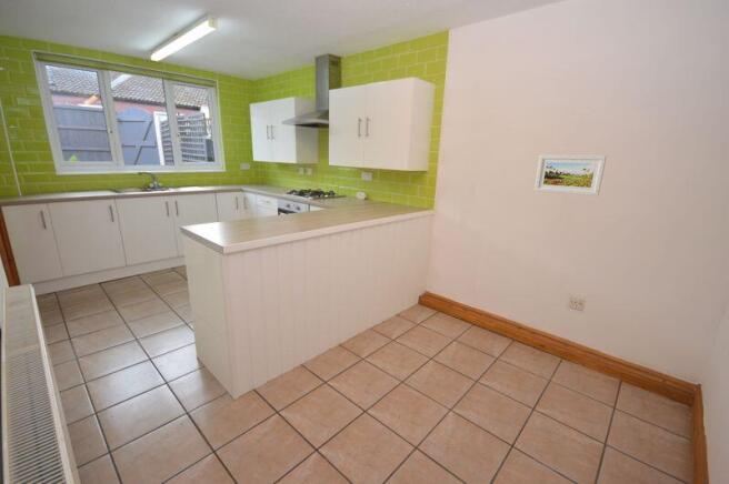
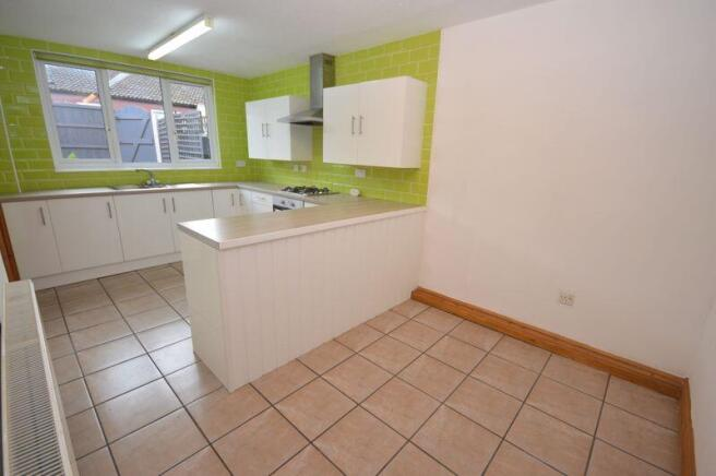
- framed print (568, 174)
